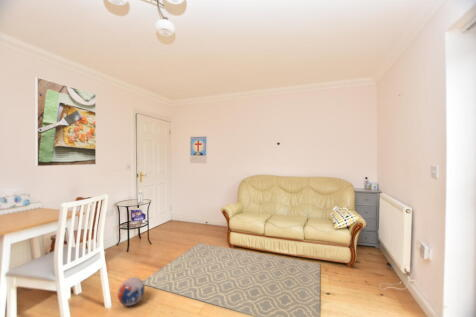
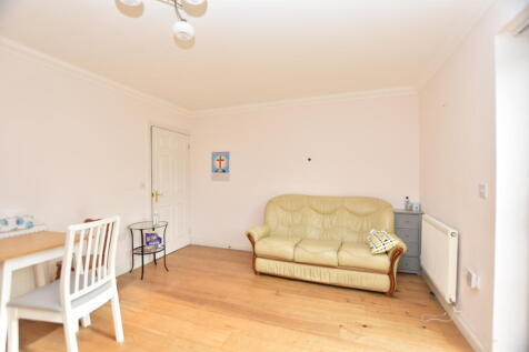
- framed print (69, 126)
- rug (237, 272)
- ball (131, 291)
